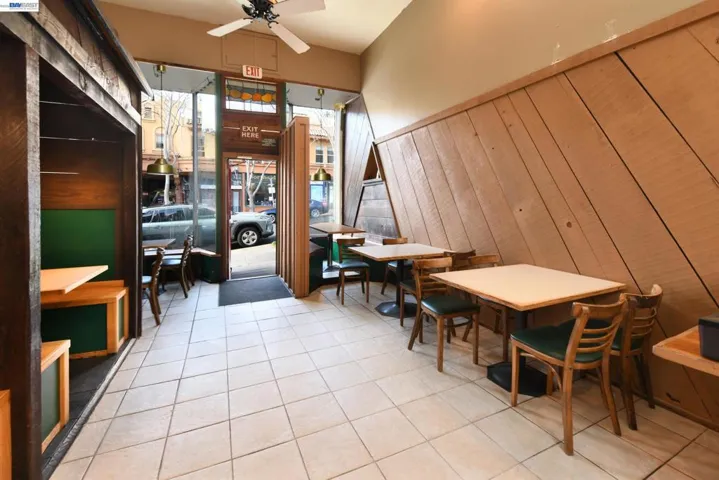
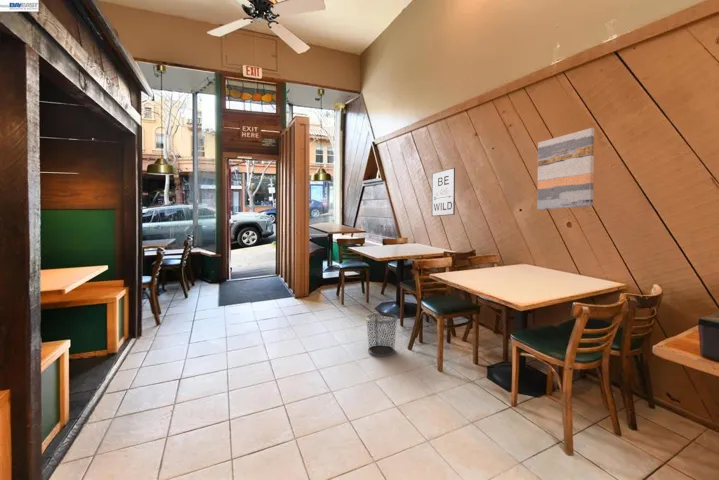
+ wall art (563, 171)
+ wall art (442, 193)
+ waste bin (381, 334)
